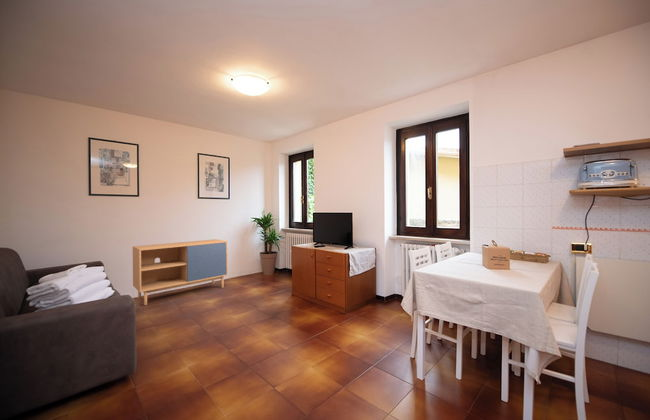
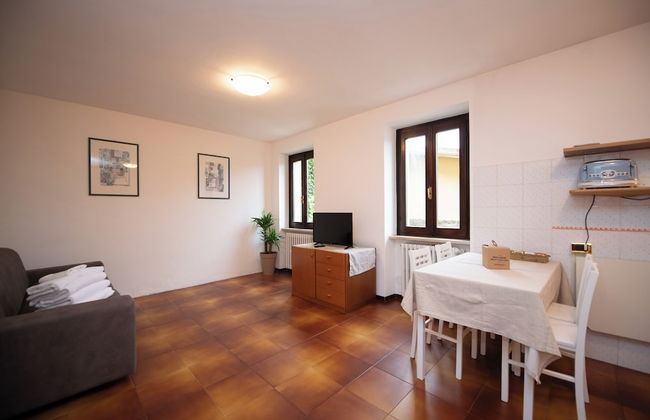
- storage cabinet (183, 268)
